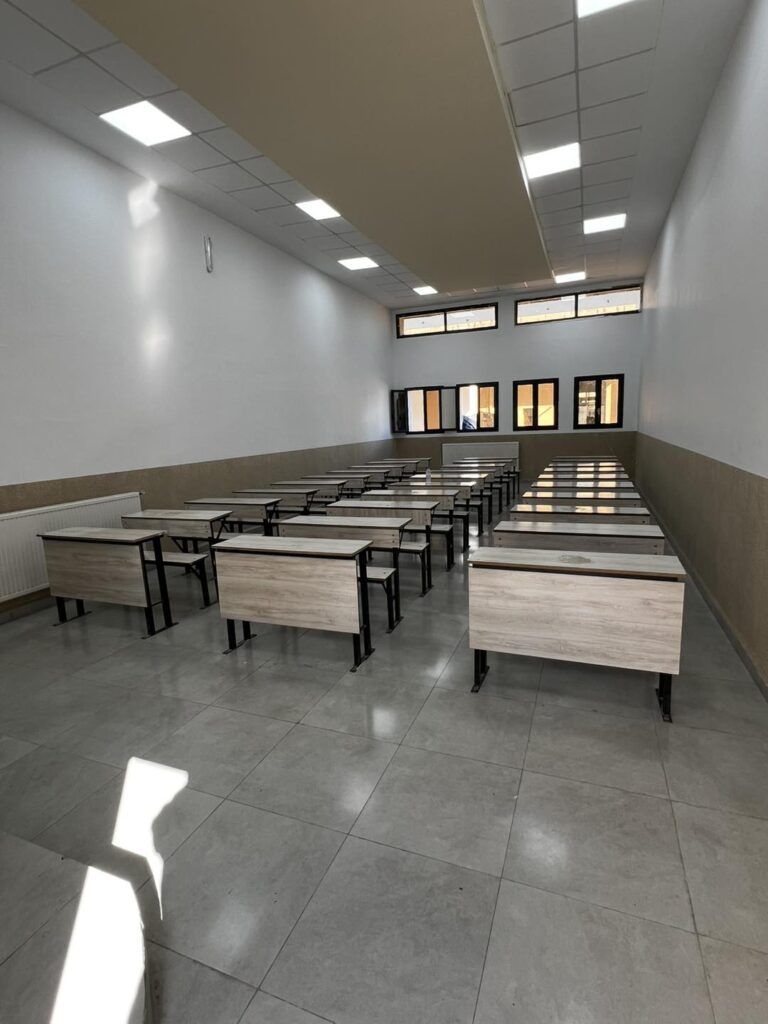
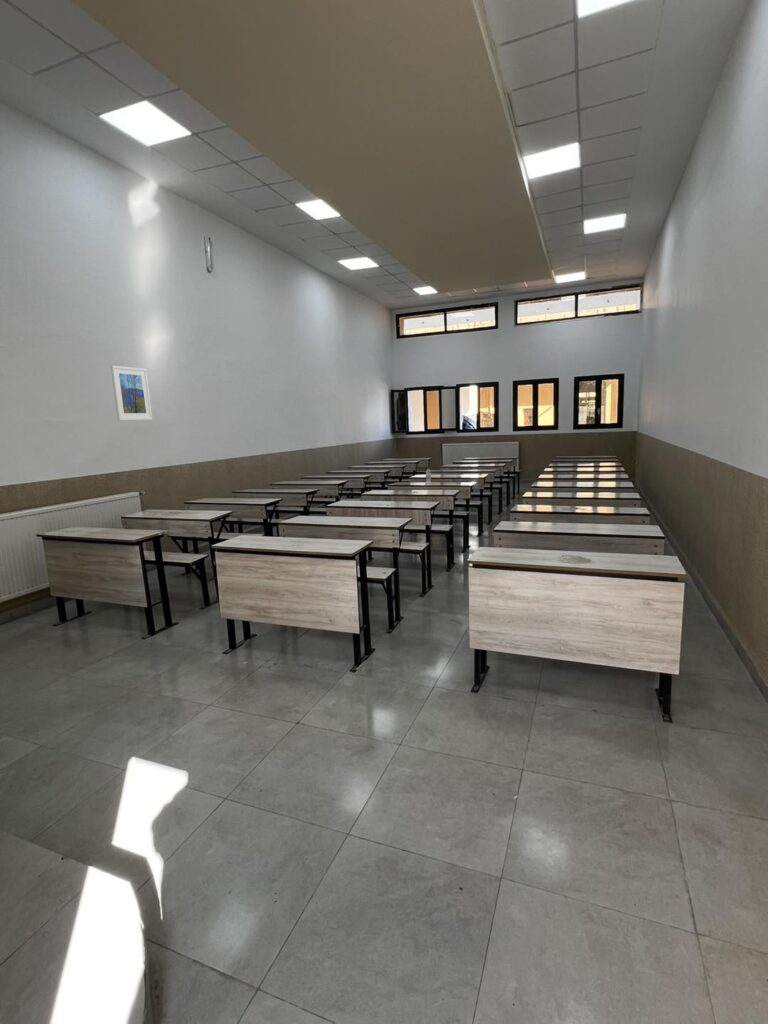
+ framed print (132, 393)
